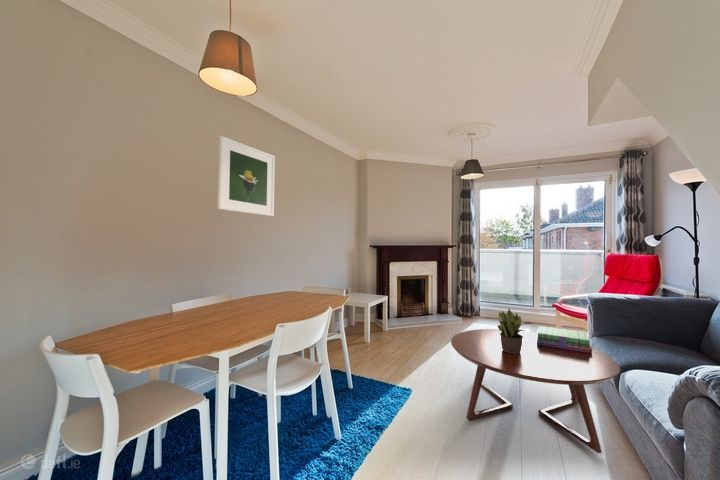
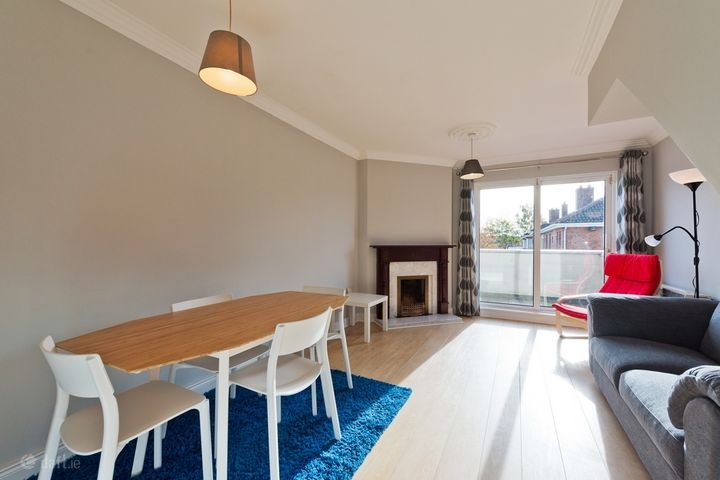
- coffee table (525, 378)
- potted plant (514, 328)
- stack of books (562, 338)
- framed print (249, 179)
